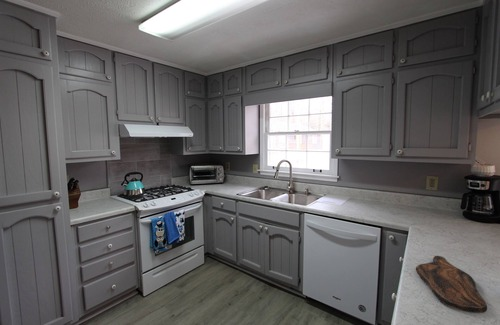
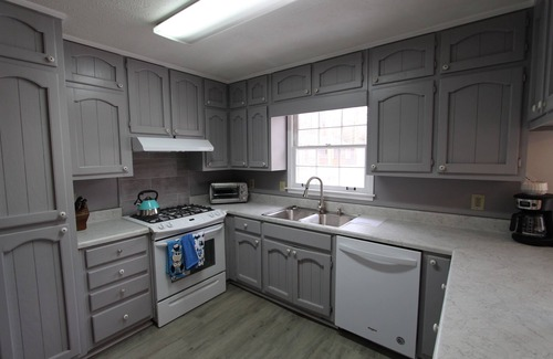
- cutting board (444, 277)
